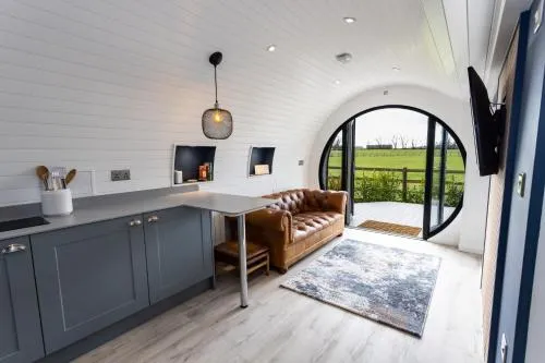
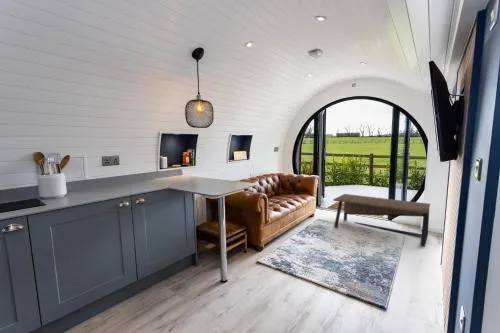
+ bench (379, 214)
